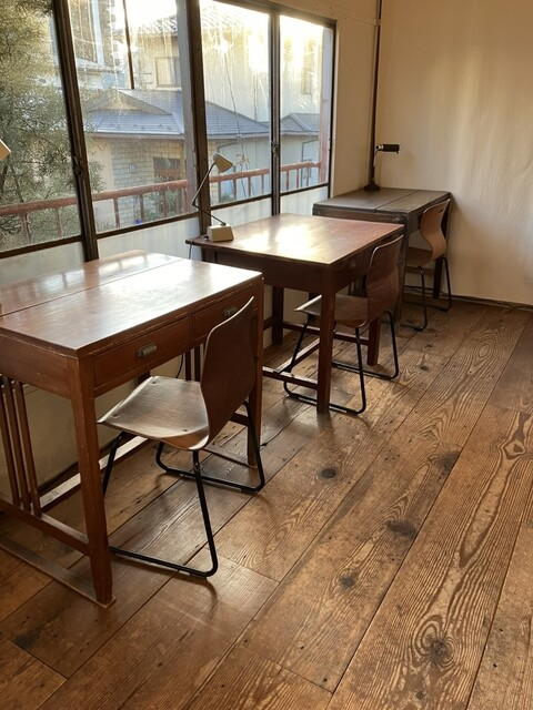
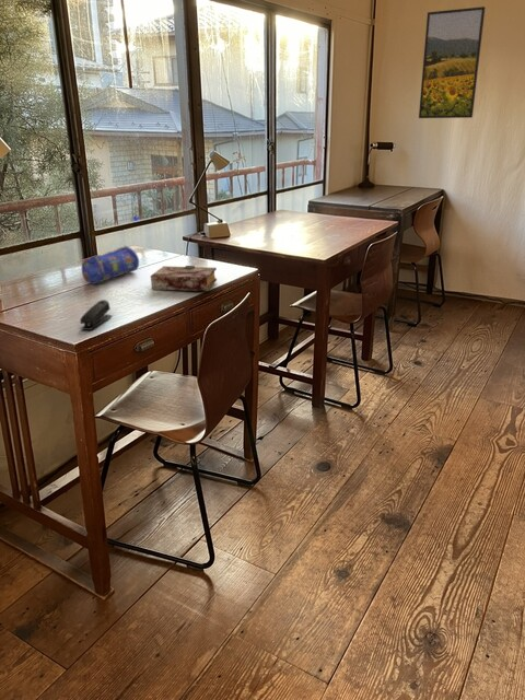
+ stapler (95, 314)
+ pencil case (112, 264)
+ book (185, 278)
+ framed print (450, 65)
